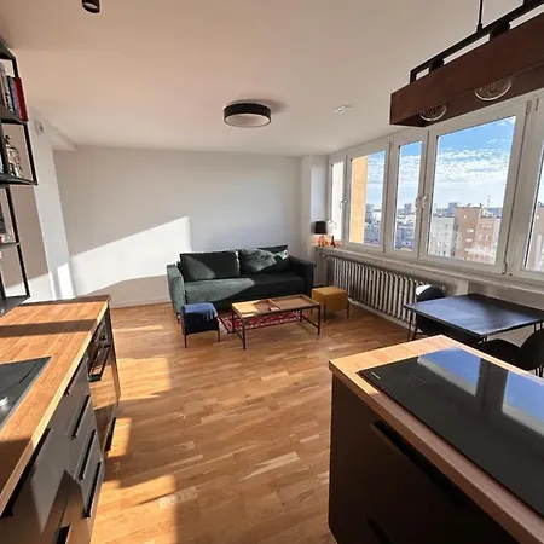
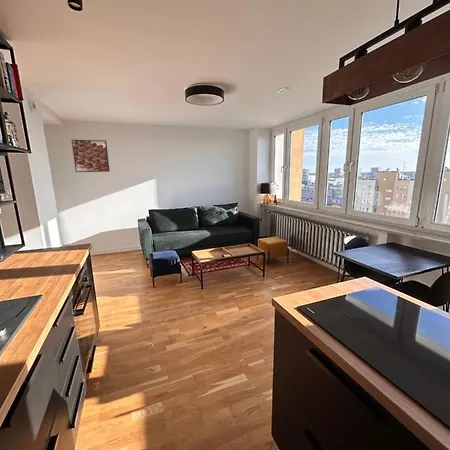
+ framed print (91, 156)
